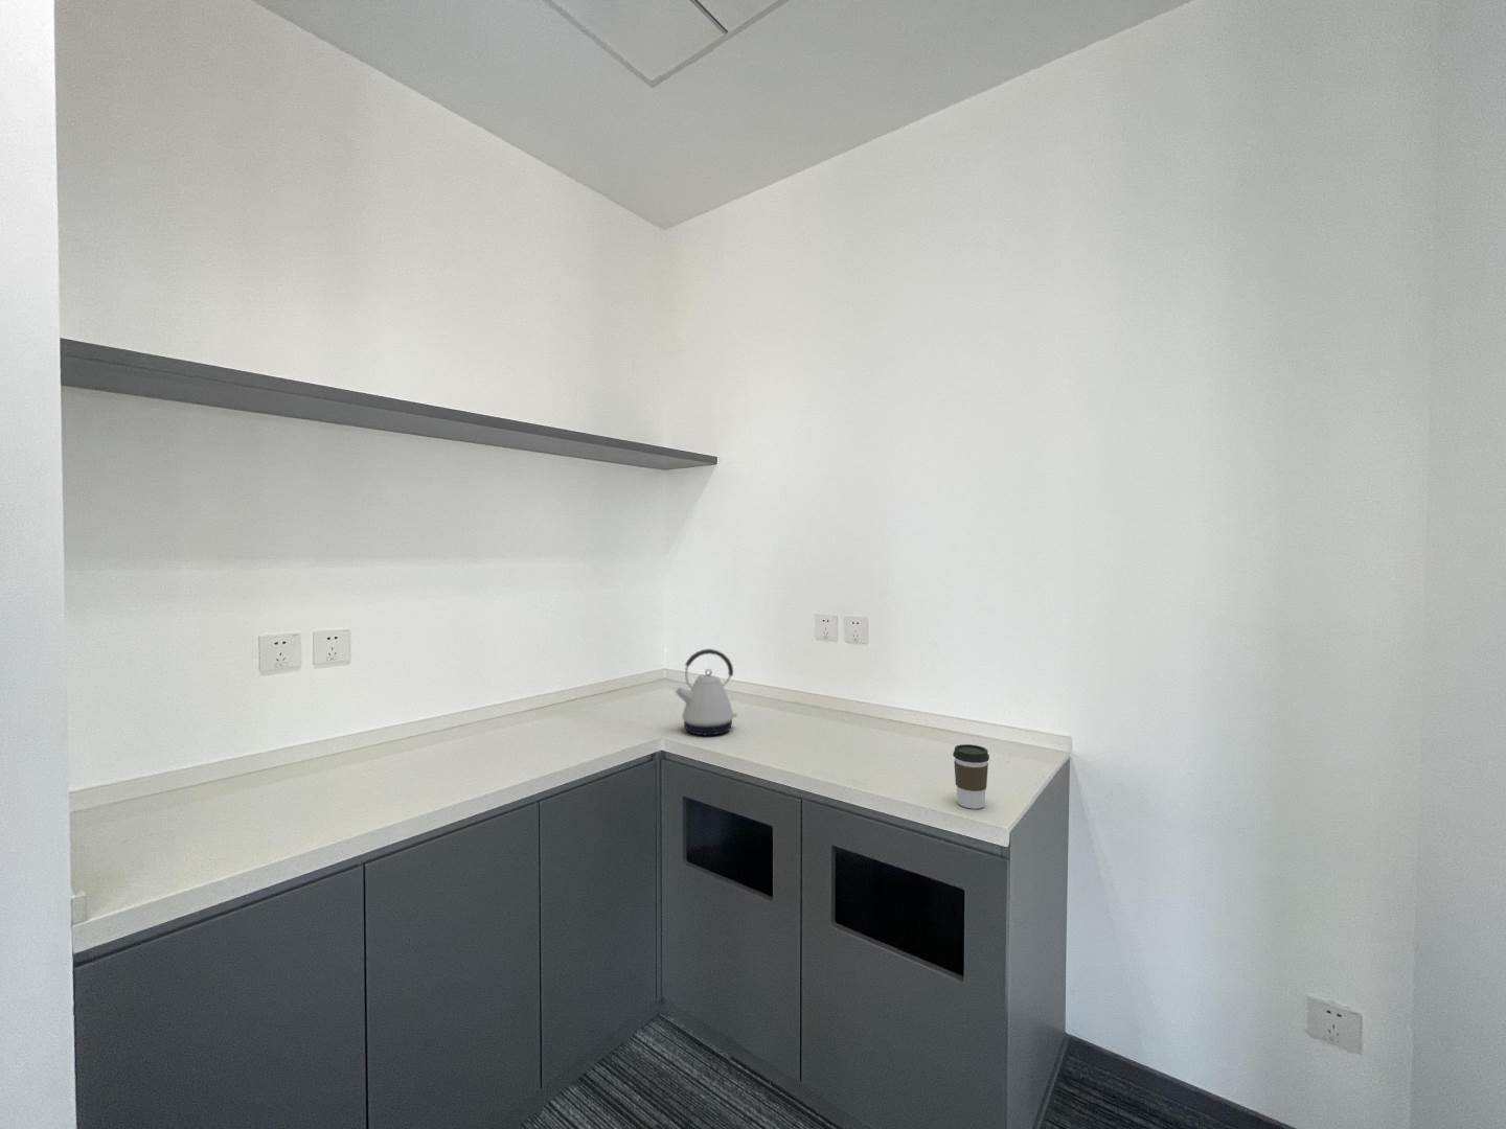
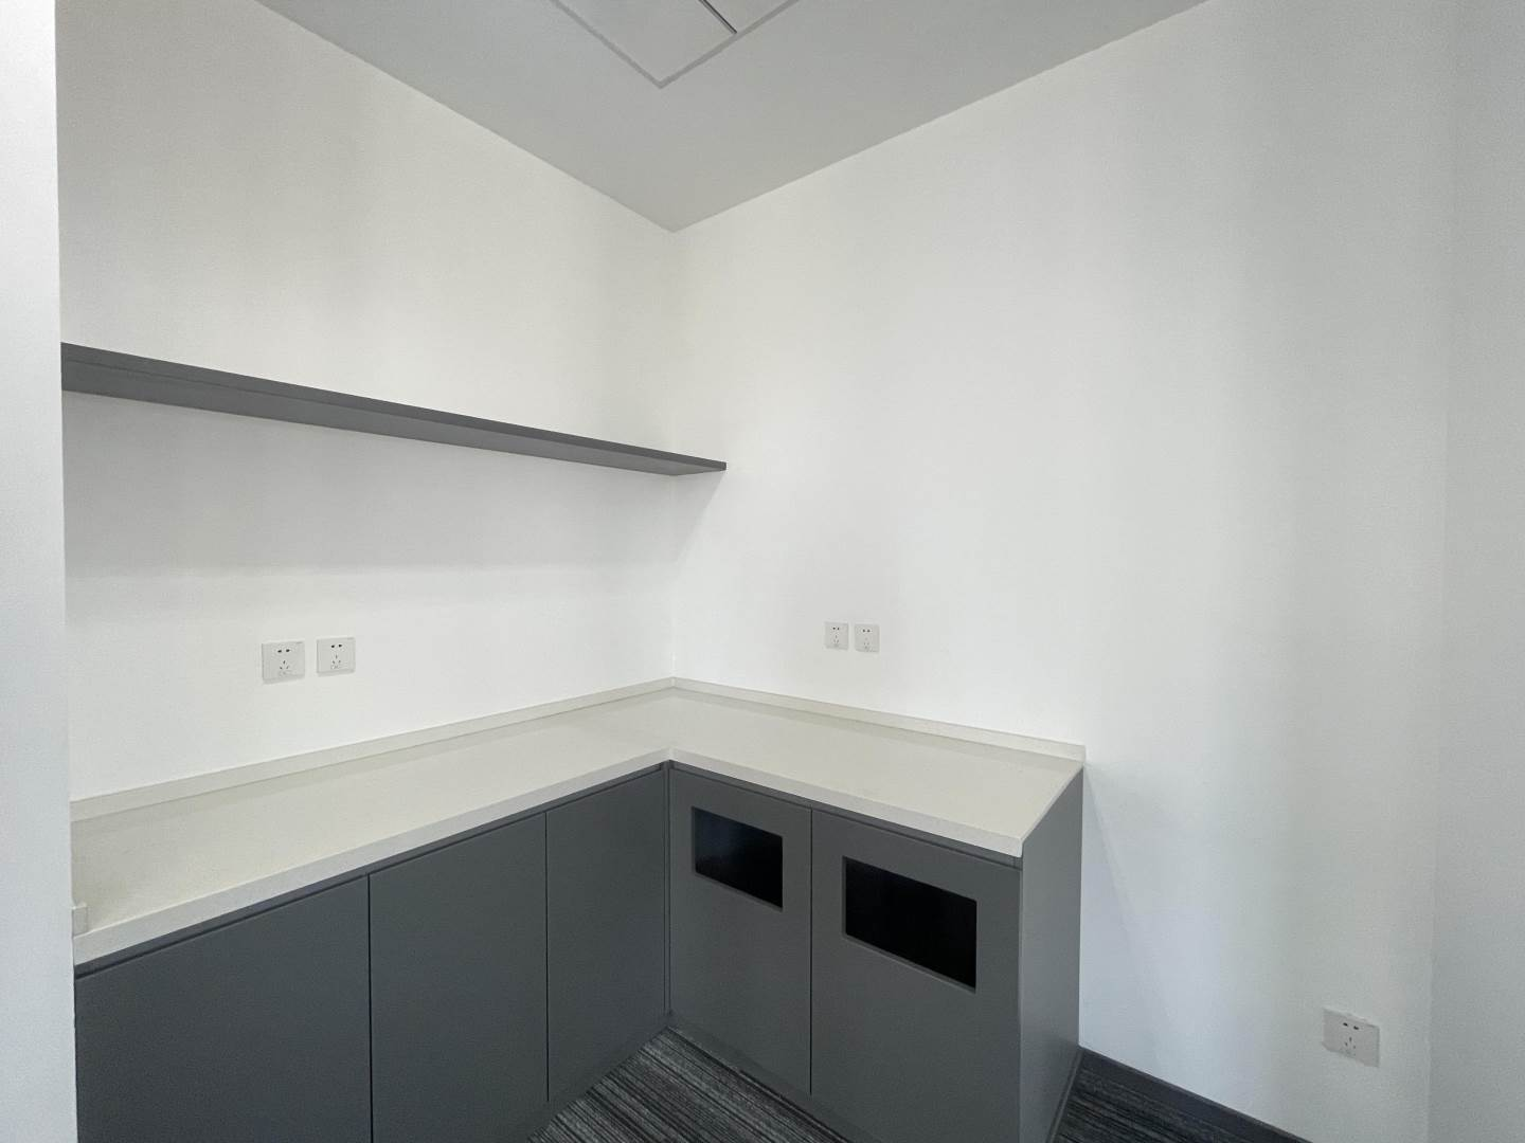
- coffee cup (970, 776)
- kettle (706, 690)
